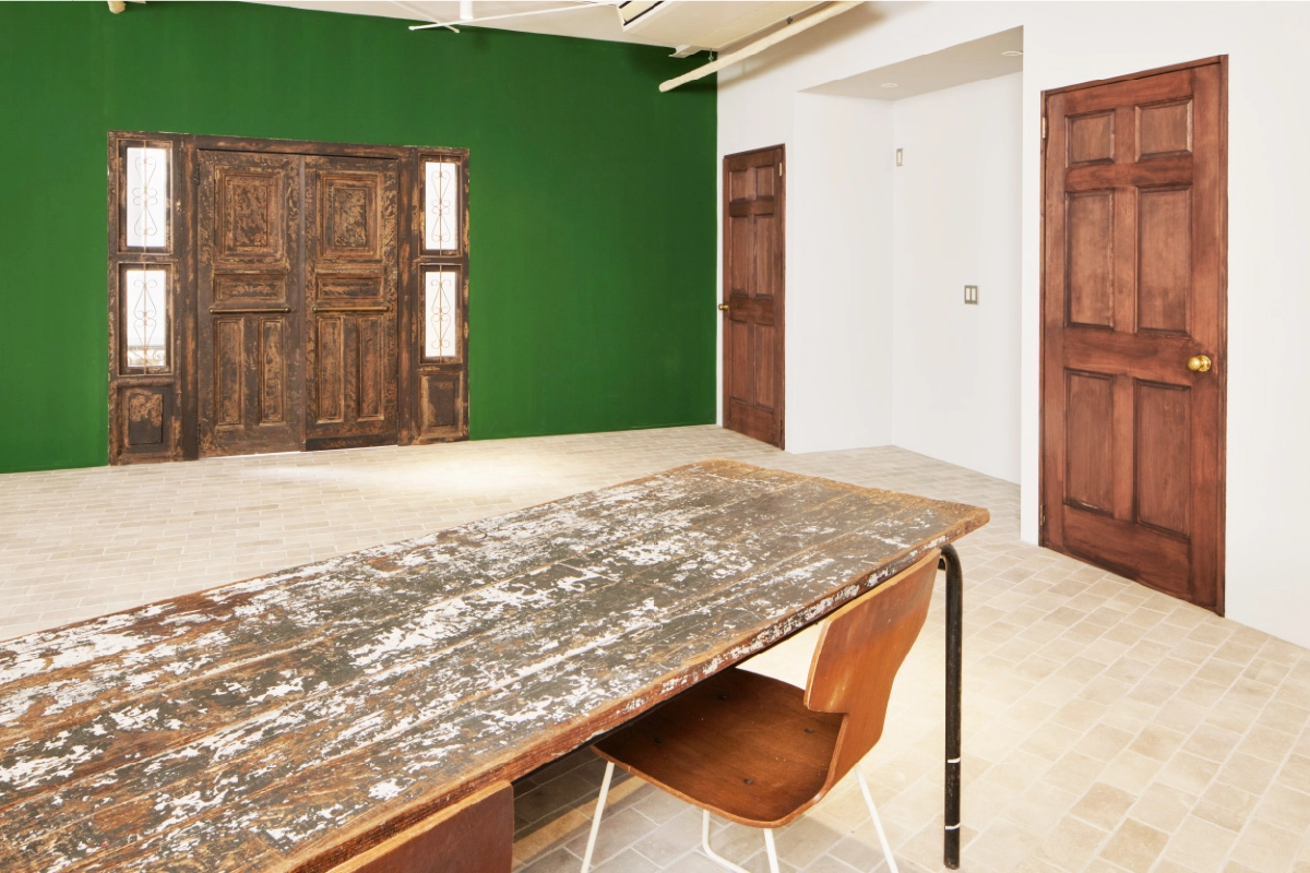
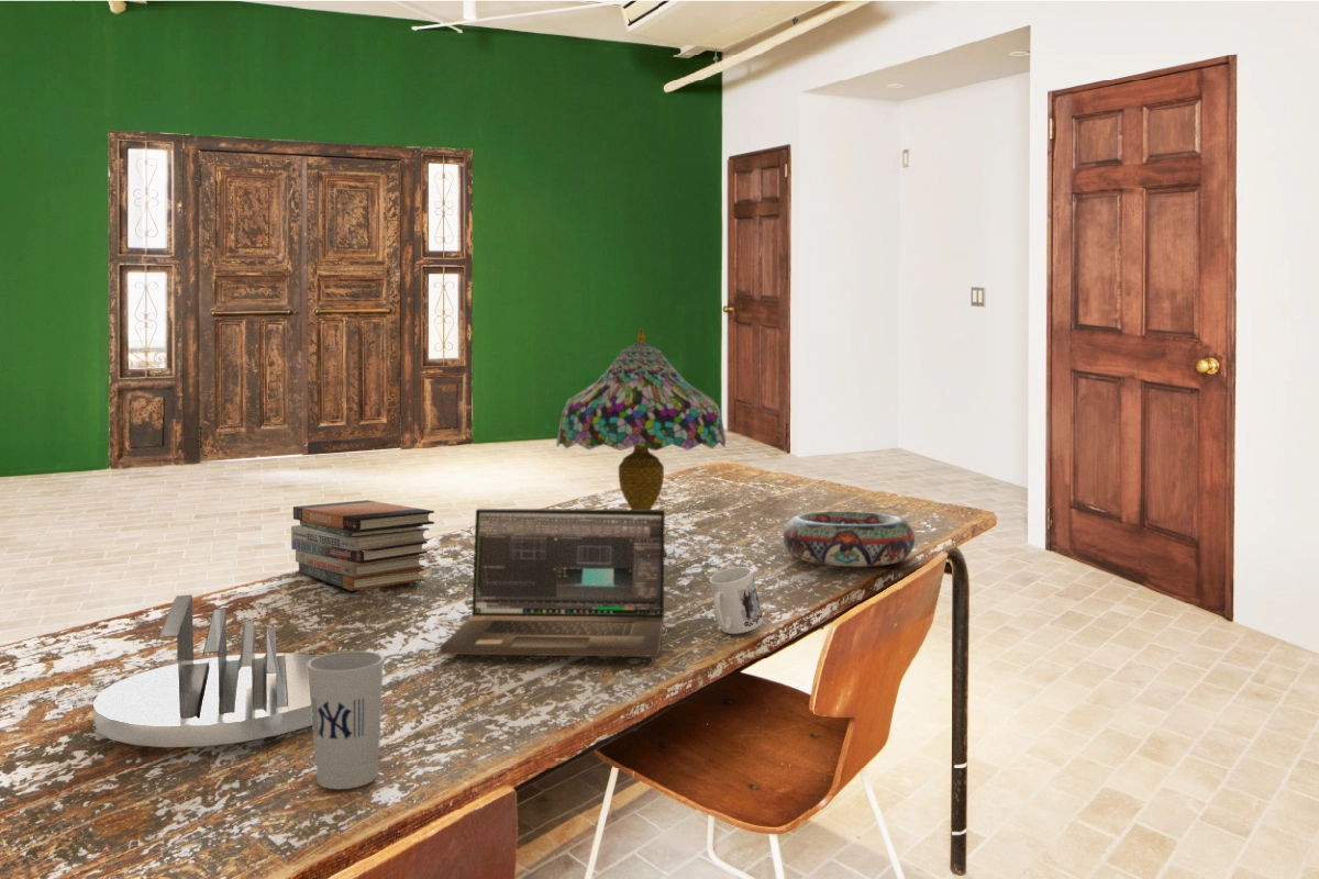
+ table lamp (641, 441)
+ desk organizer (230, 657)
+ cup (346, 719)
+ laptop (561, 576)
+ decorative bowl (847, 538)
+ mug (735, 601)
+ book stack (361, 542)
